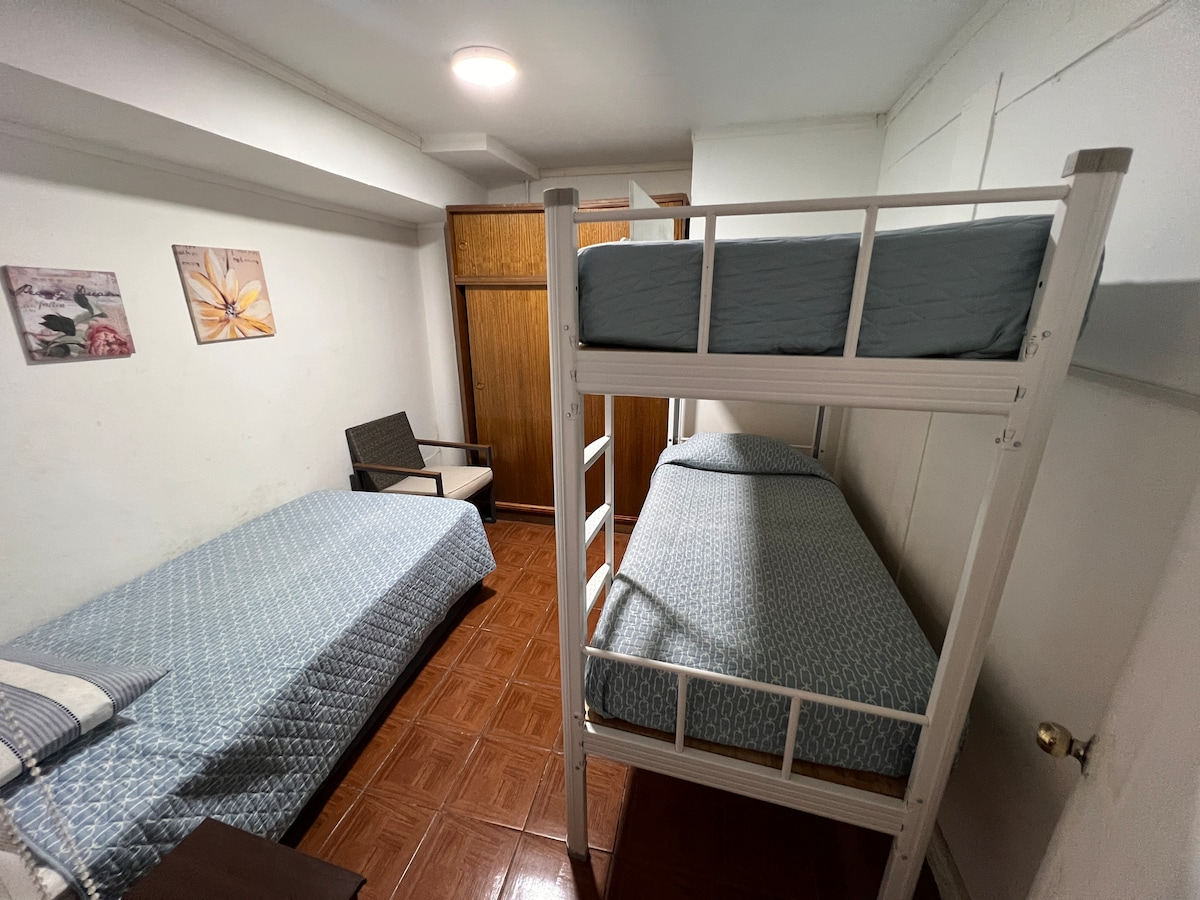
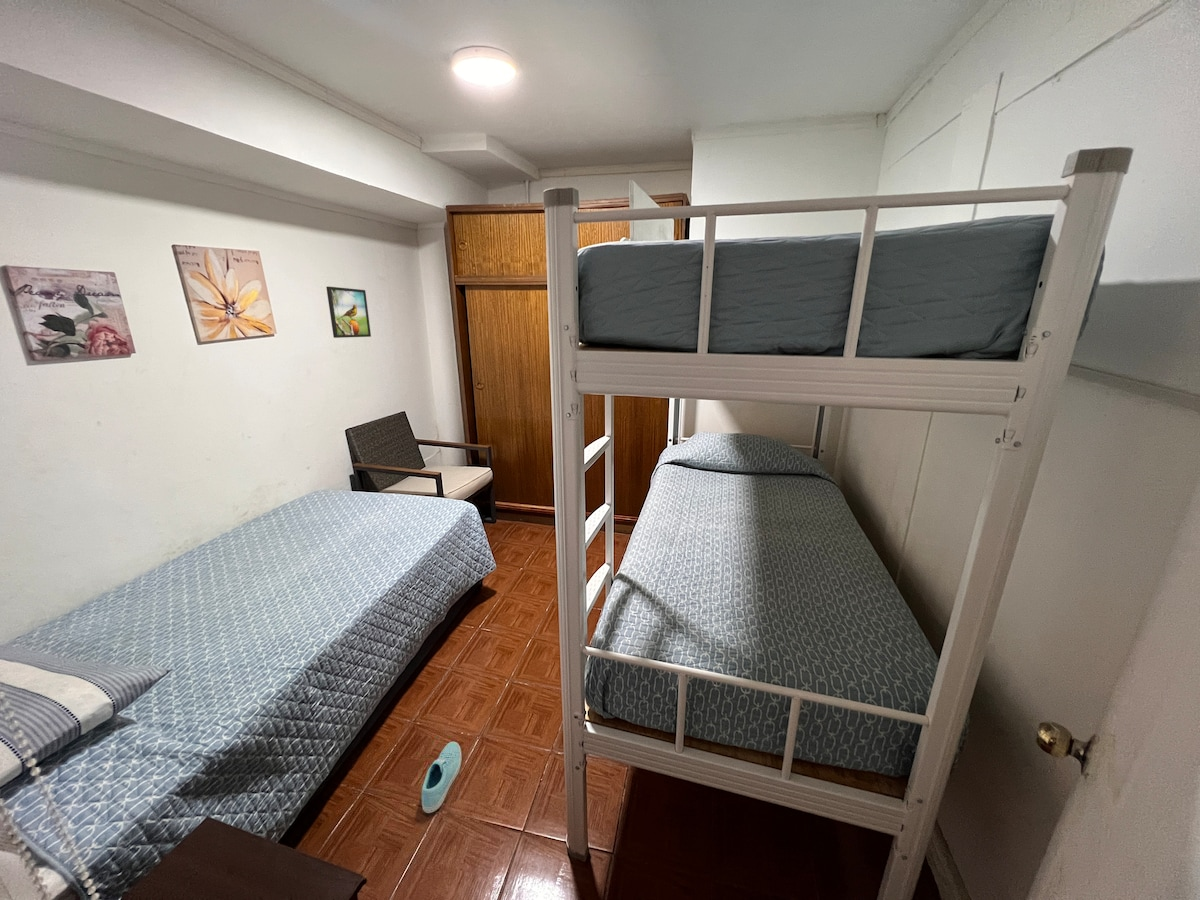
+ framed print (350, 313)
+ sneaker (443, 767)
